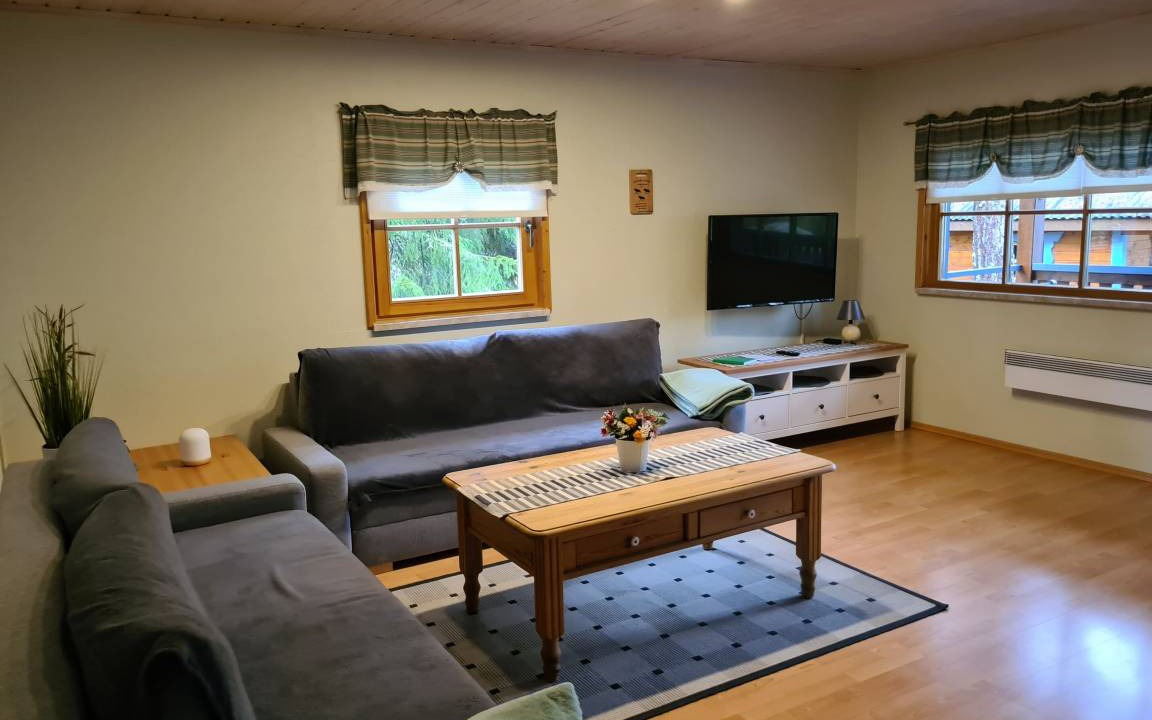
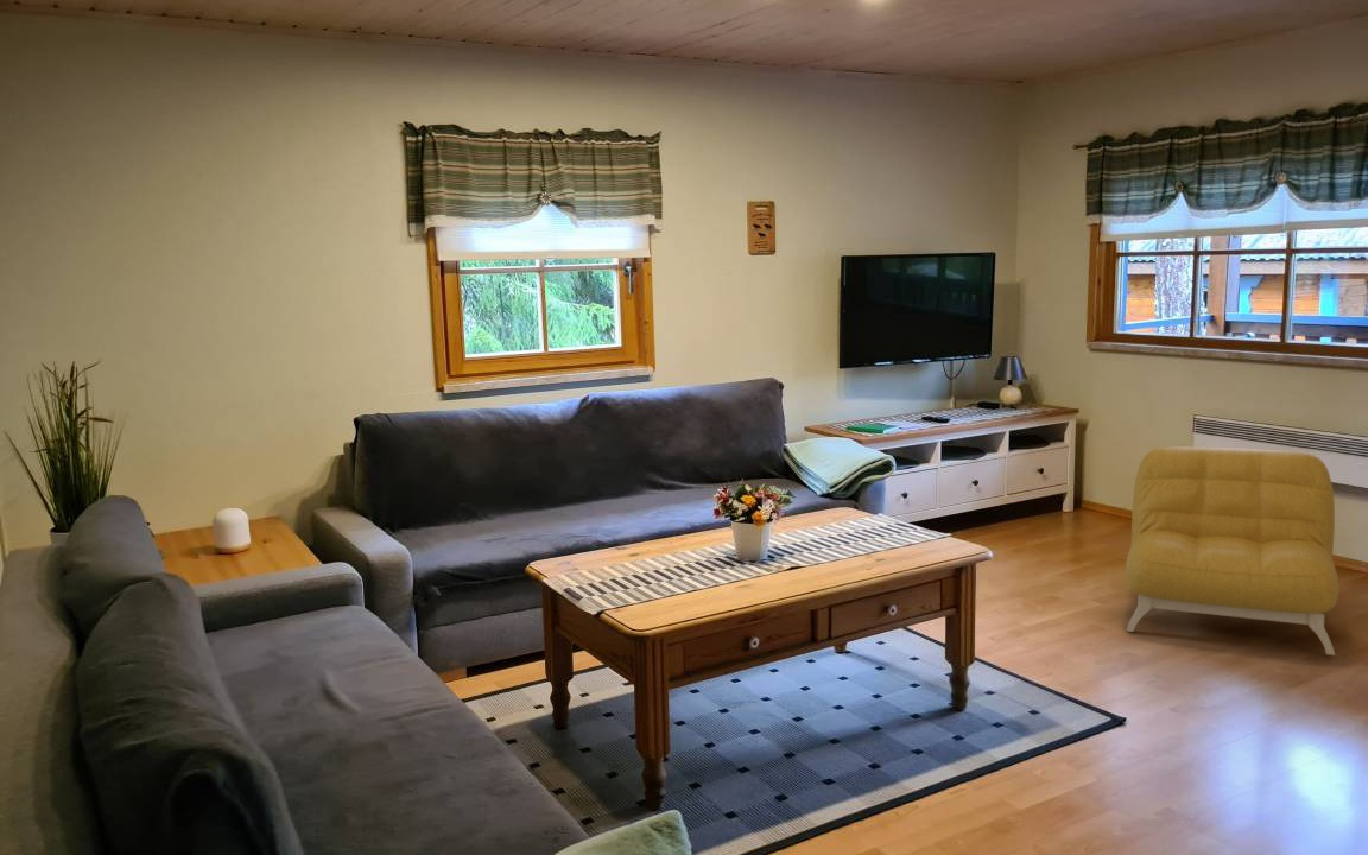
+ armchair (1229, 539)
